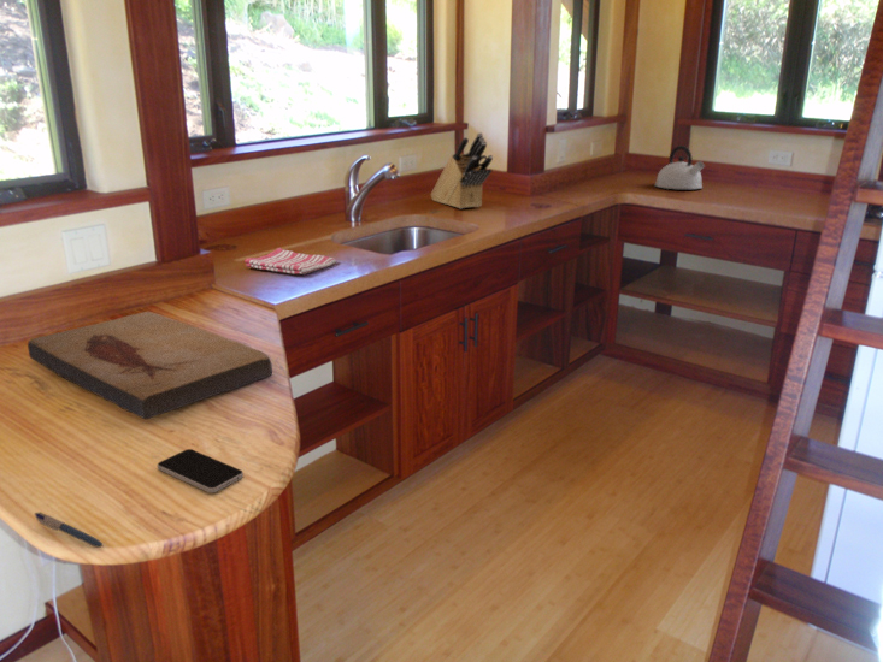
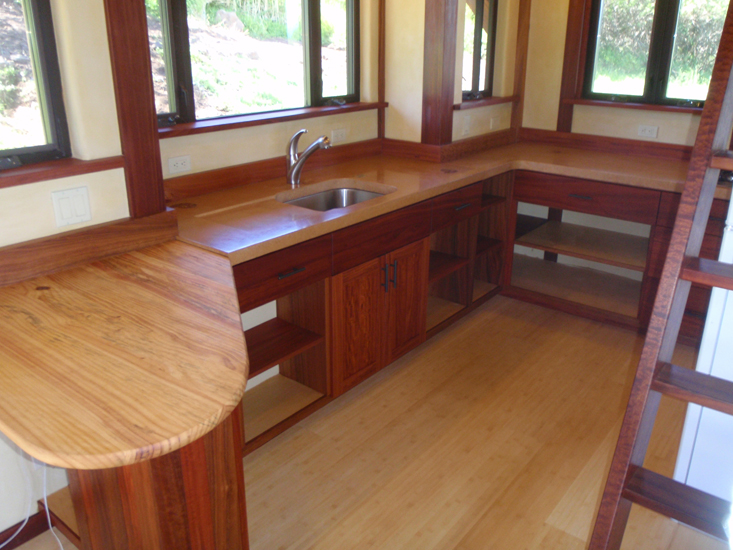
- kettle (682, 166)
- fish fossil (147, 356)
- smartphone (200, 469)
- pen (66, 530)
- knife block (460, 169)
- dish towel (290, 260)
